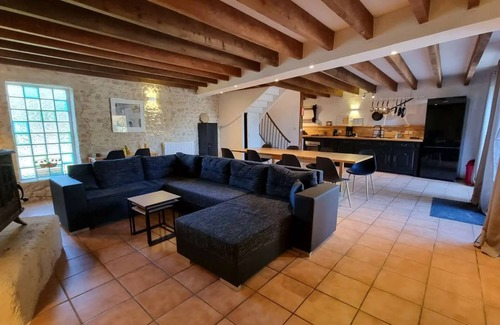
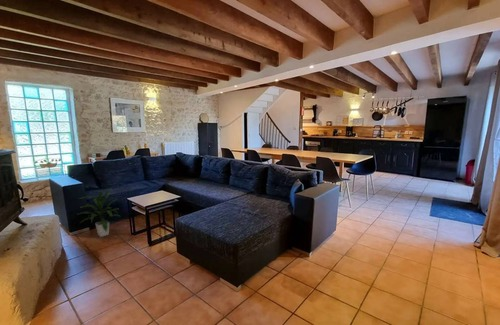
+ indoor plant (100, 212)
